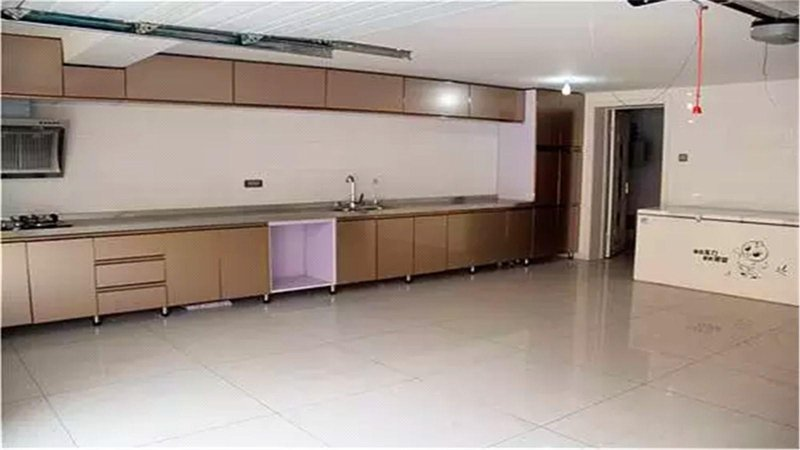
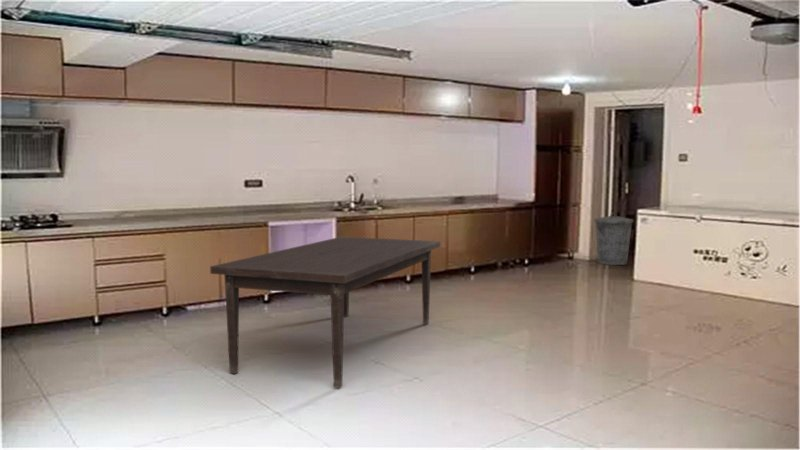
+ dining table (342, 299)
+ trash can (612, 237)
